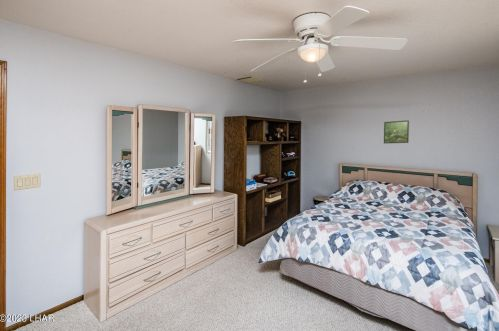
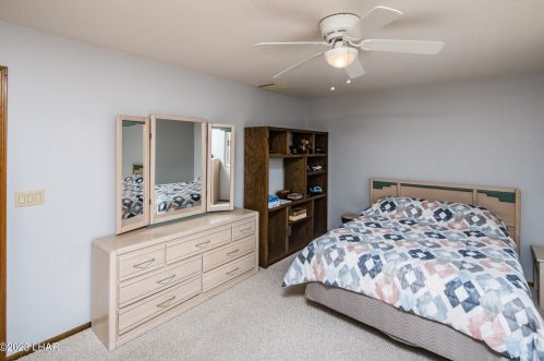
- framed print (396, 132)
